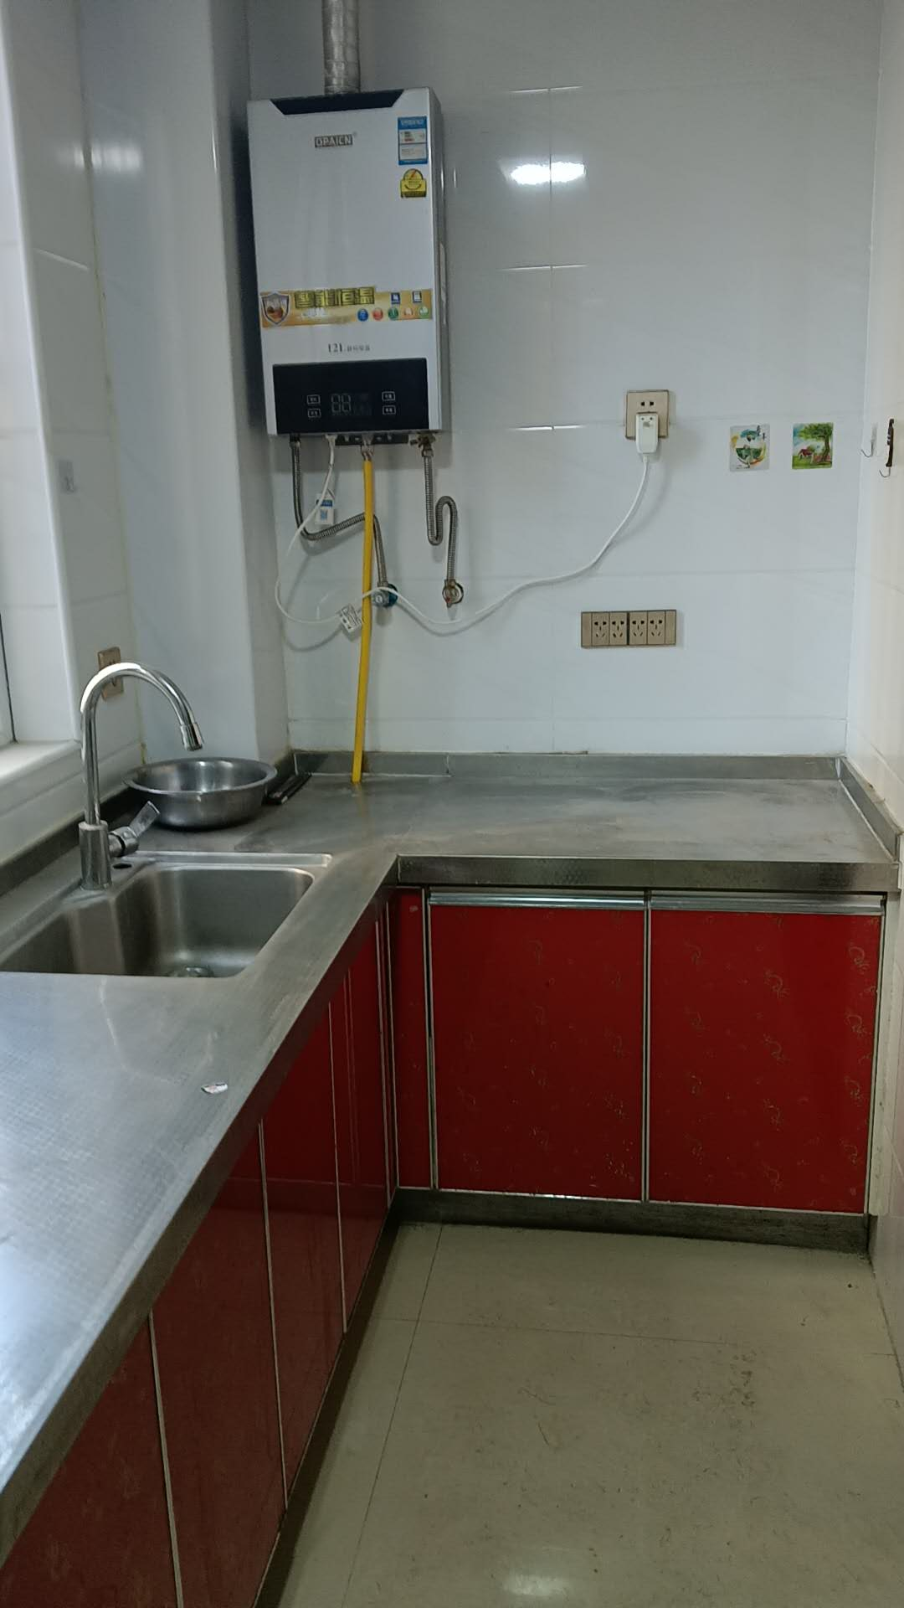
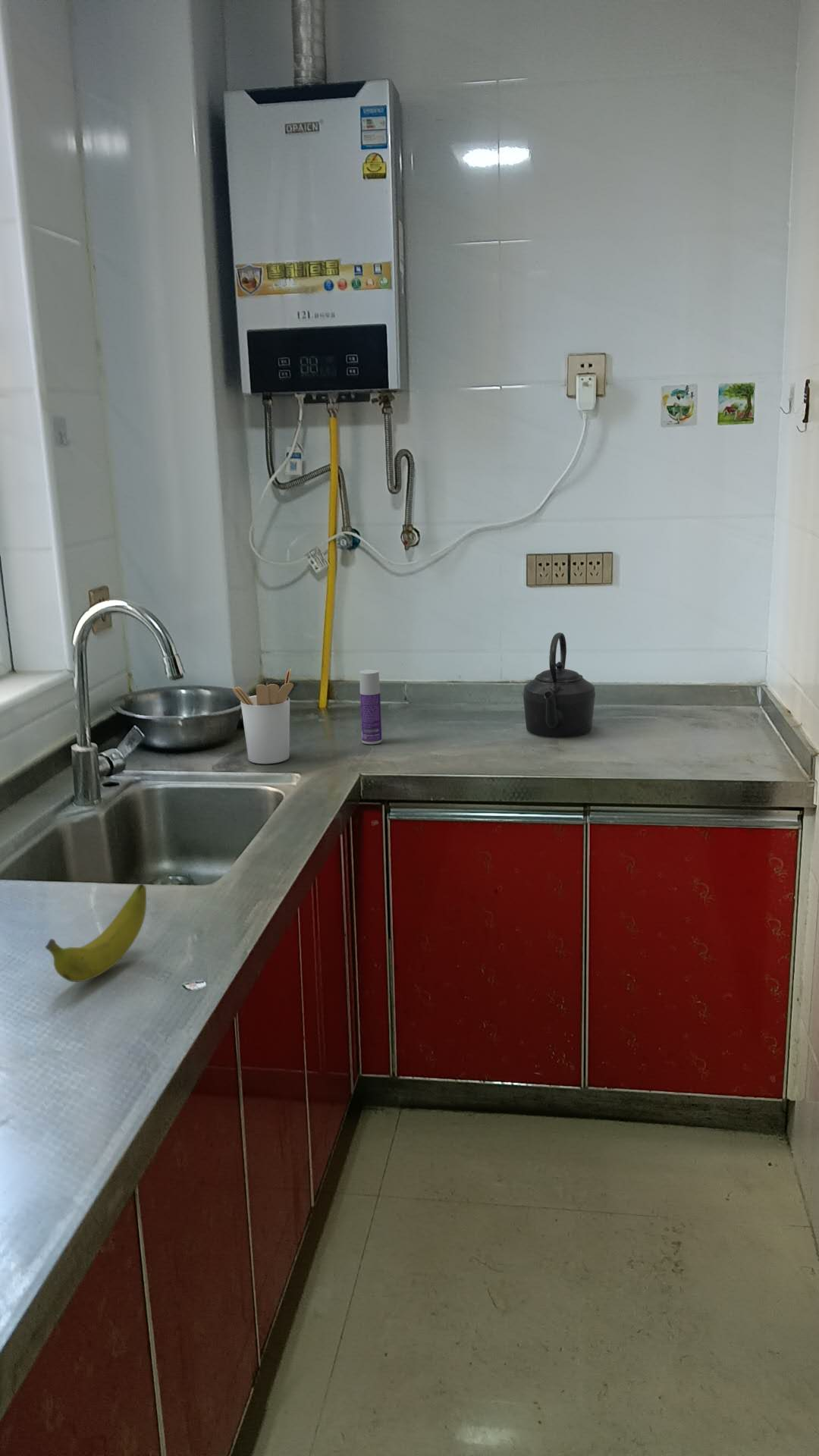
+ utensil holder (269, 717)
+ bottle (370, 707)
+ banana (101, 940)
+ kettle (556, 686)
